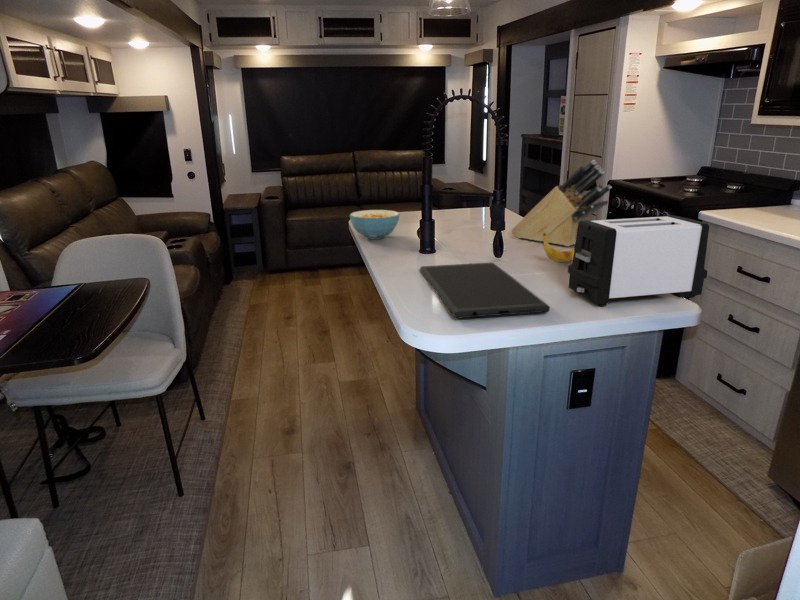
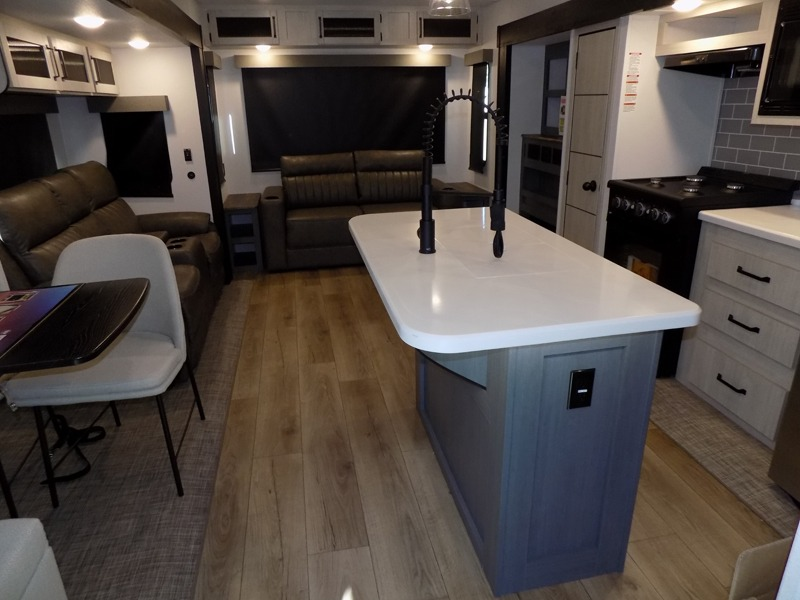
- knife block (559, 201)
- cereal bowl (375, 225)
- toaster (636, 258)
- banana (569, 250)
- cutting board (477, 286)
